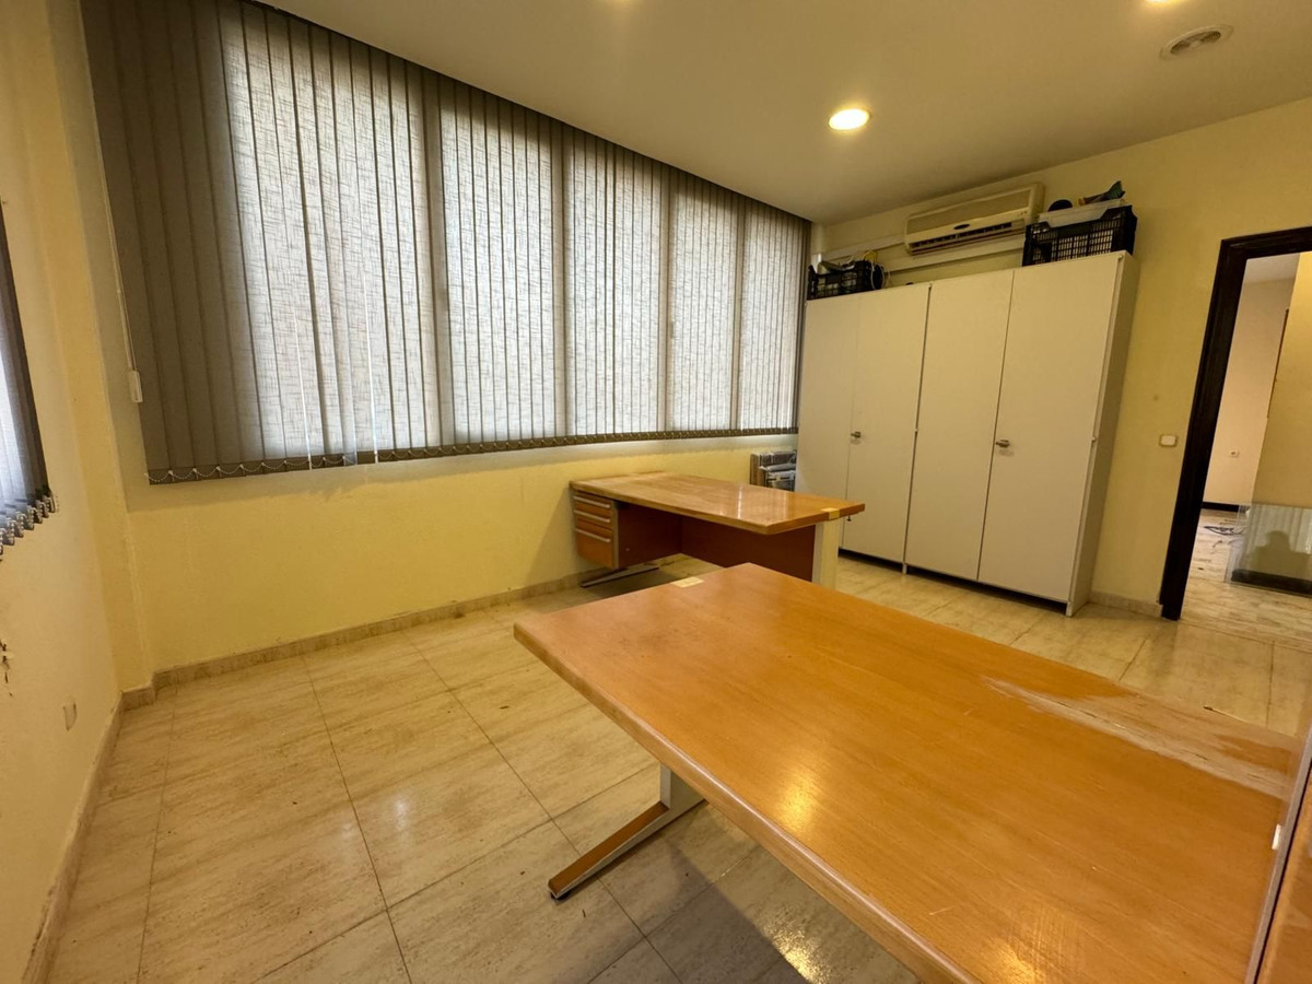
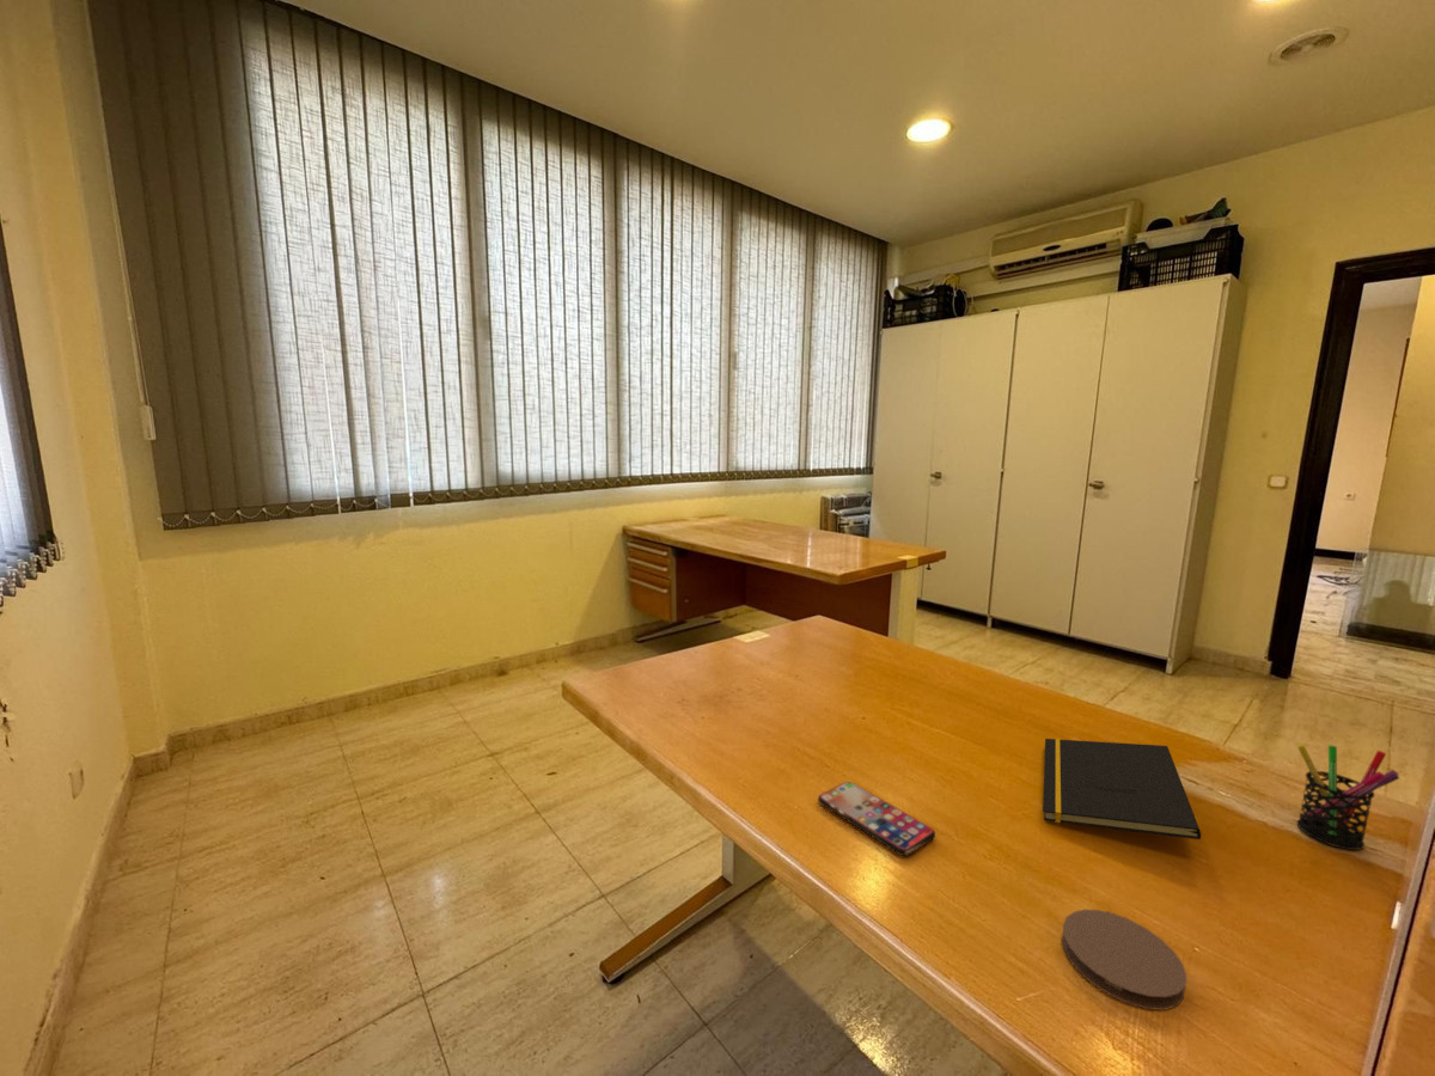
+ notepad (1110, 781)
+ smartphone (873, 815)
+ coaster (1120, 955)
+ pen holder (1338, 788)
